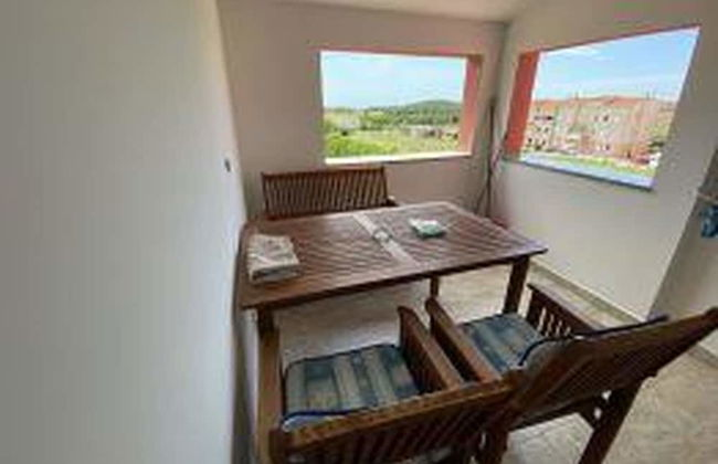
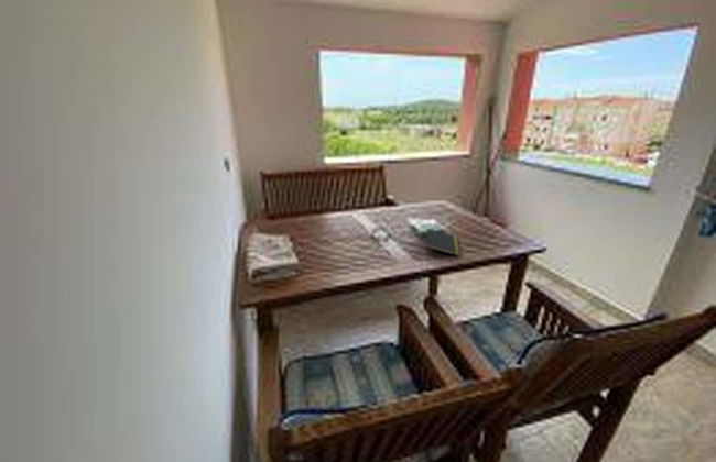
+ notepad (442, 241)
